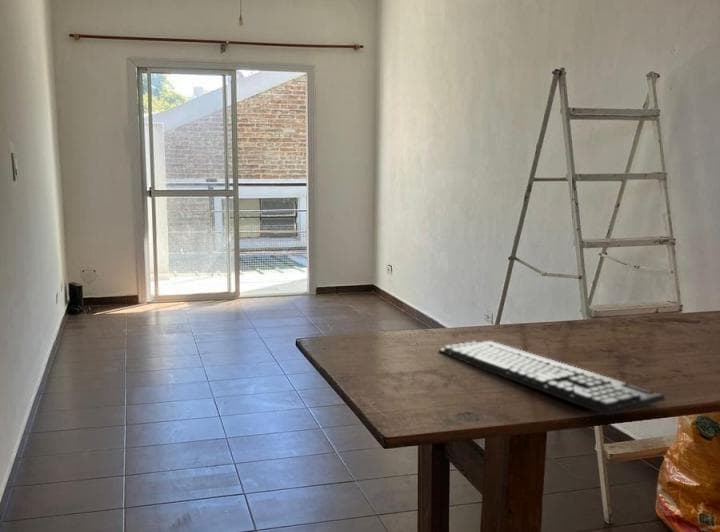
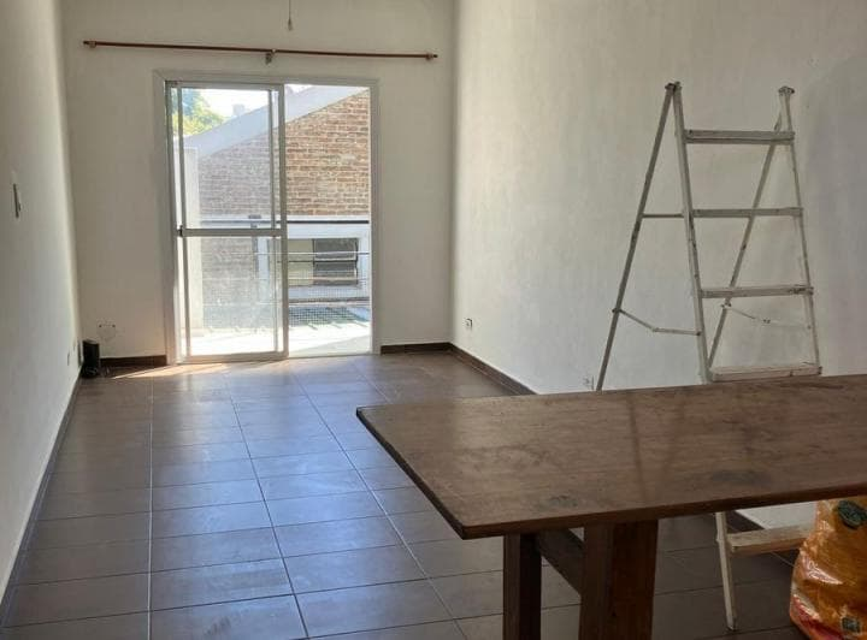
- keyboard (538, 370)
